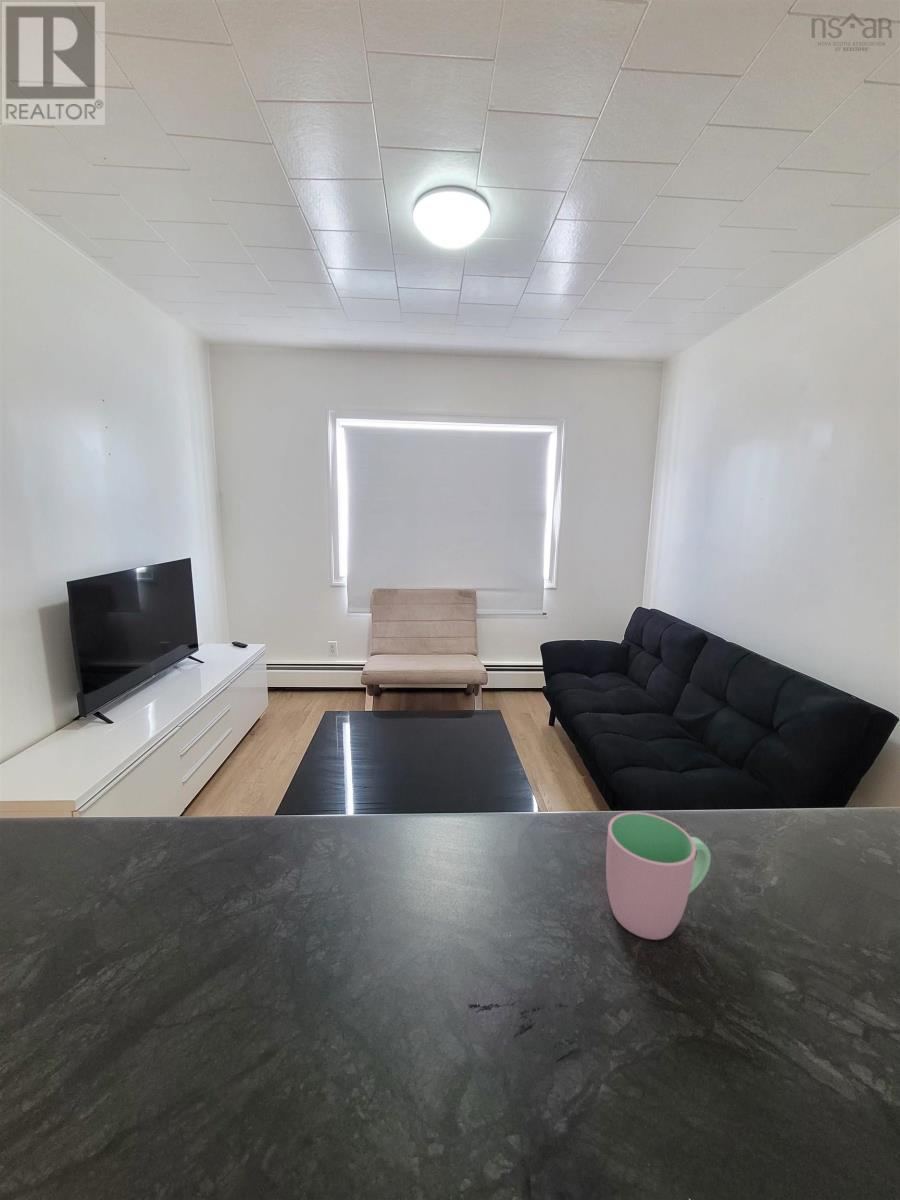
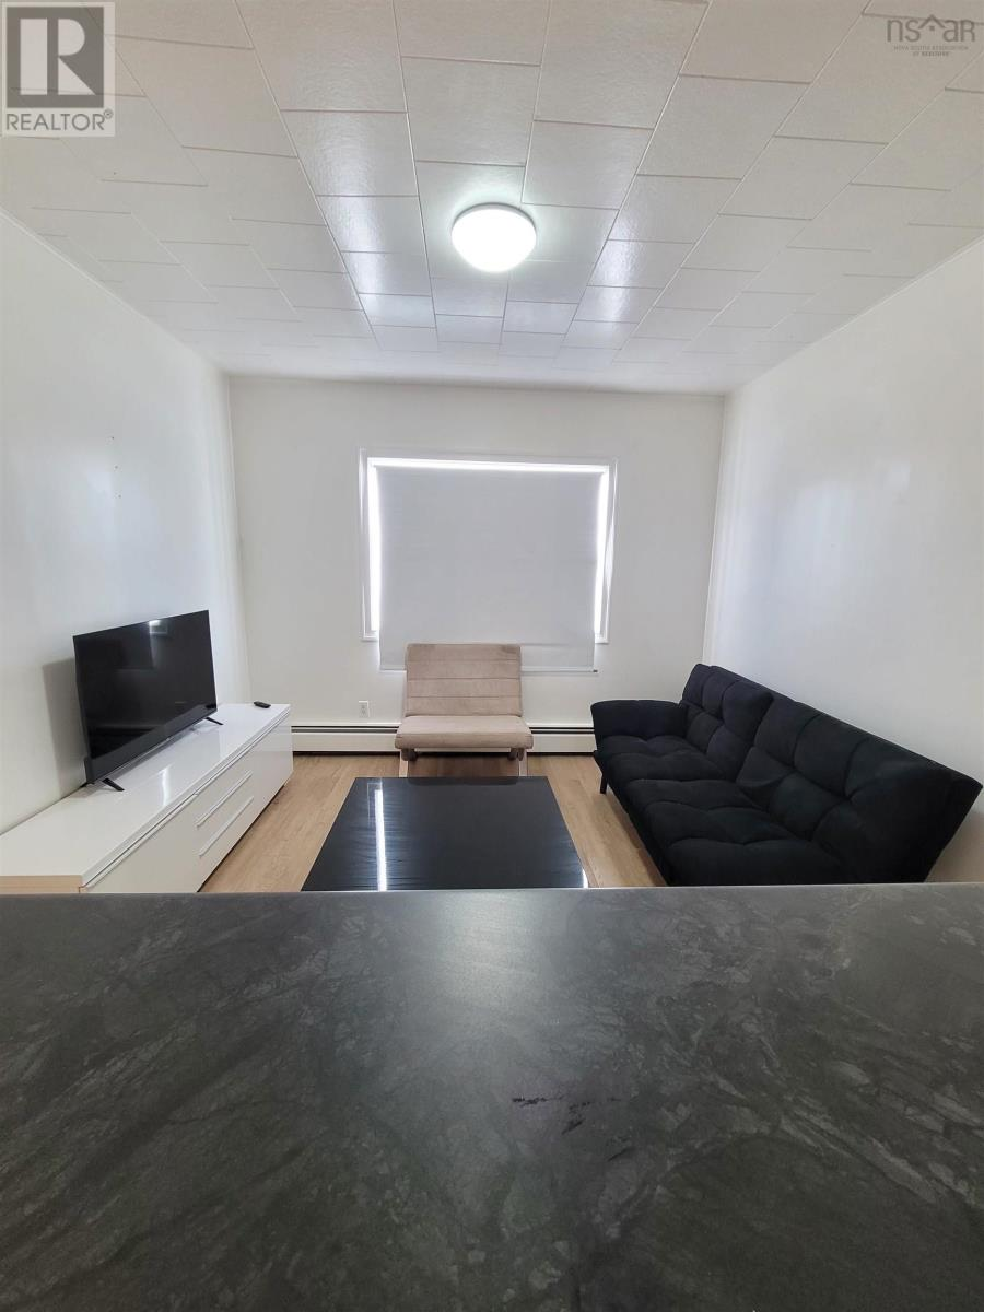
- cup (658, 874)
